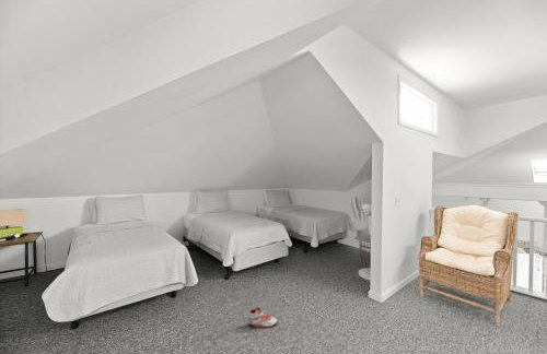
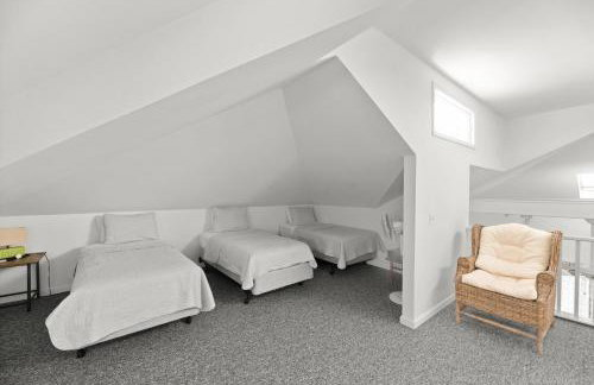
- sneaker (263, 317)
